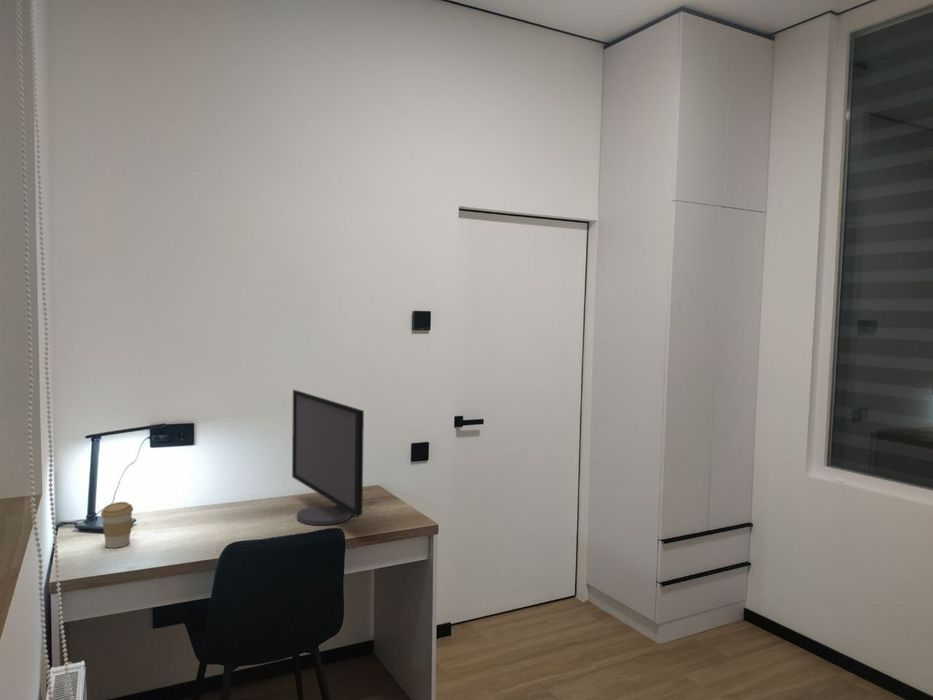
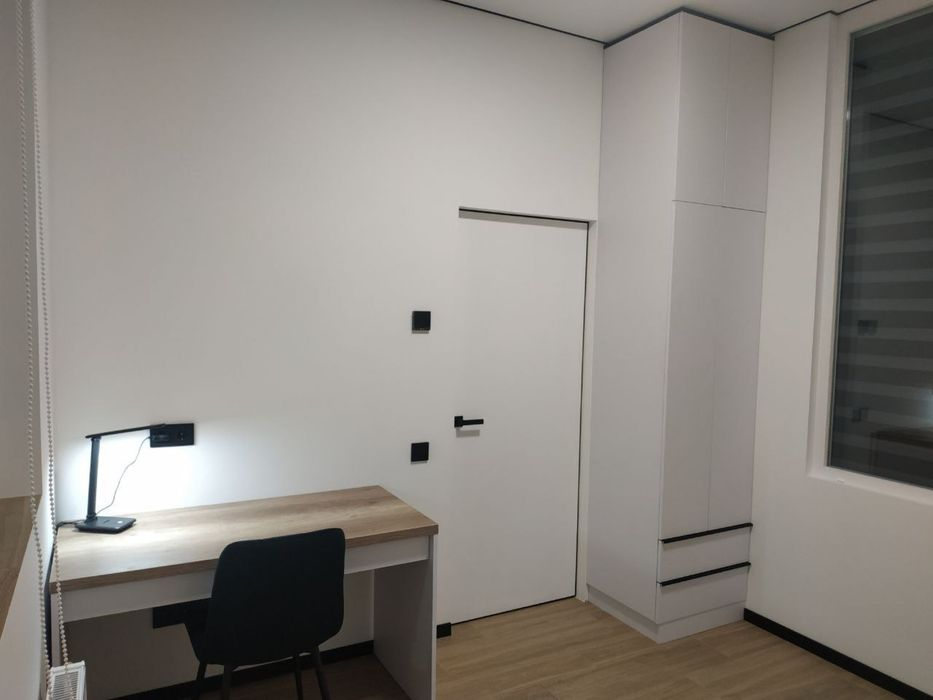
- computer monitor (325, 457)
- coffee cup (117, 524)
